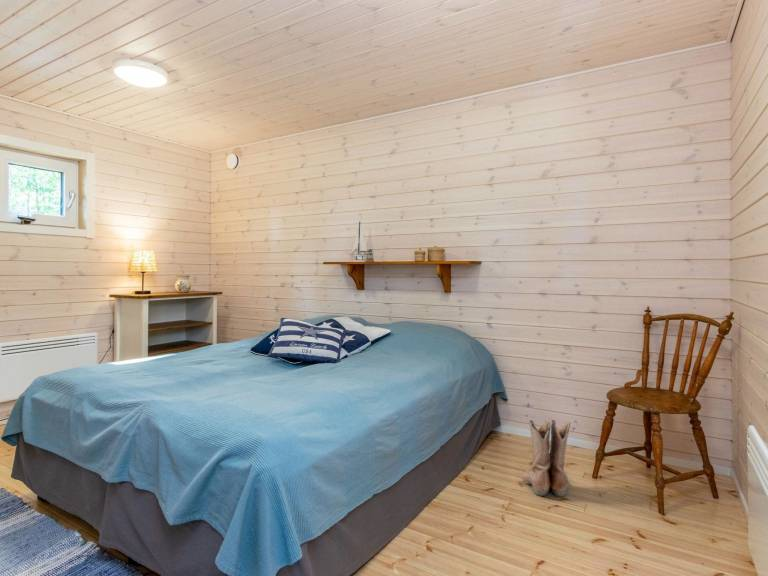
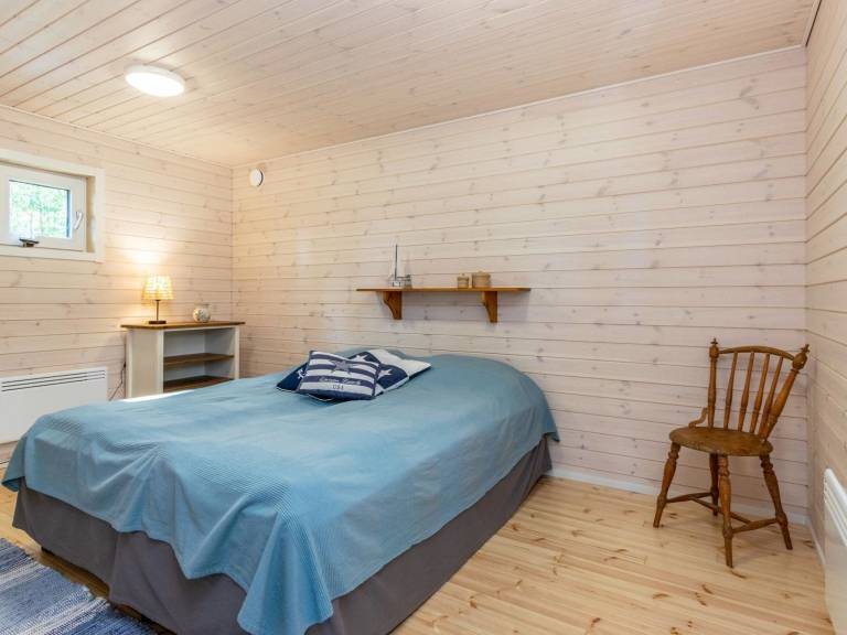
- boots (545, 450)
